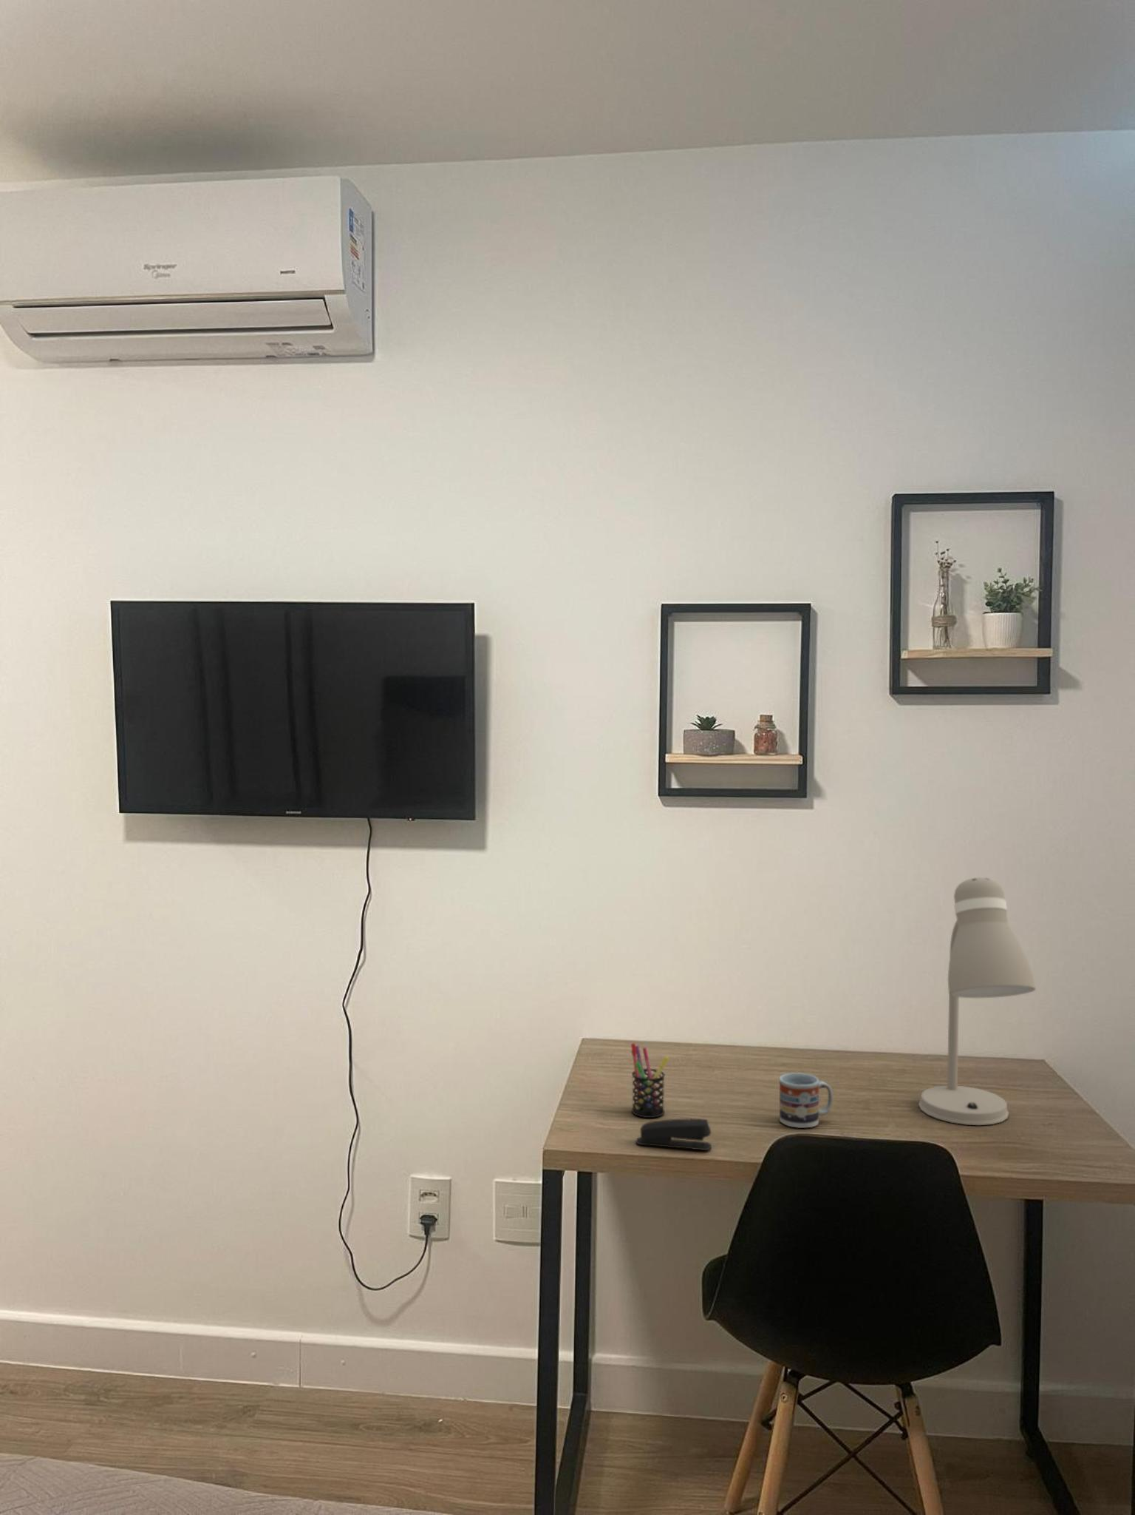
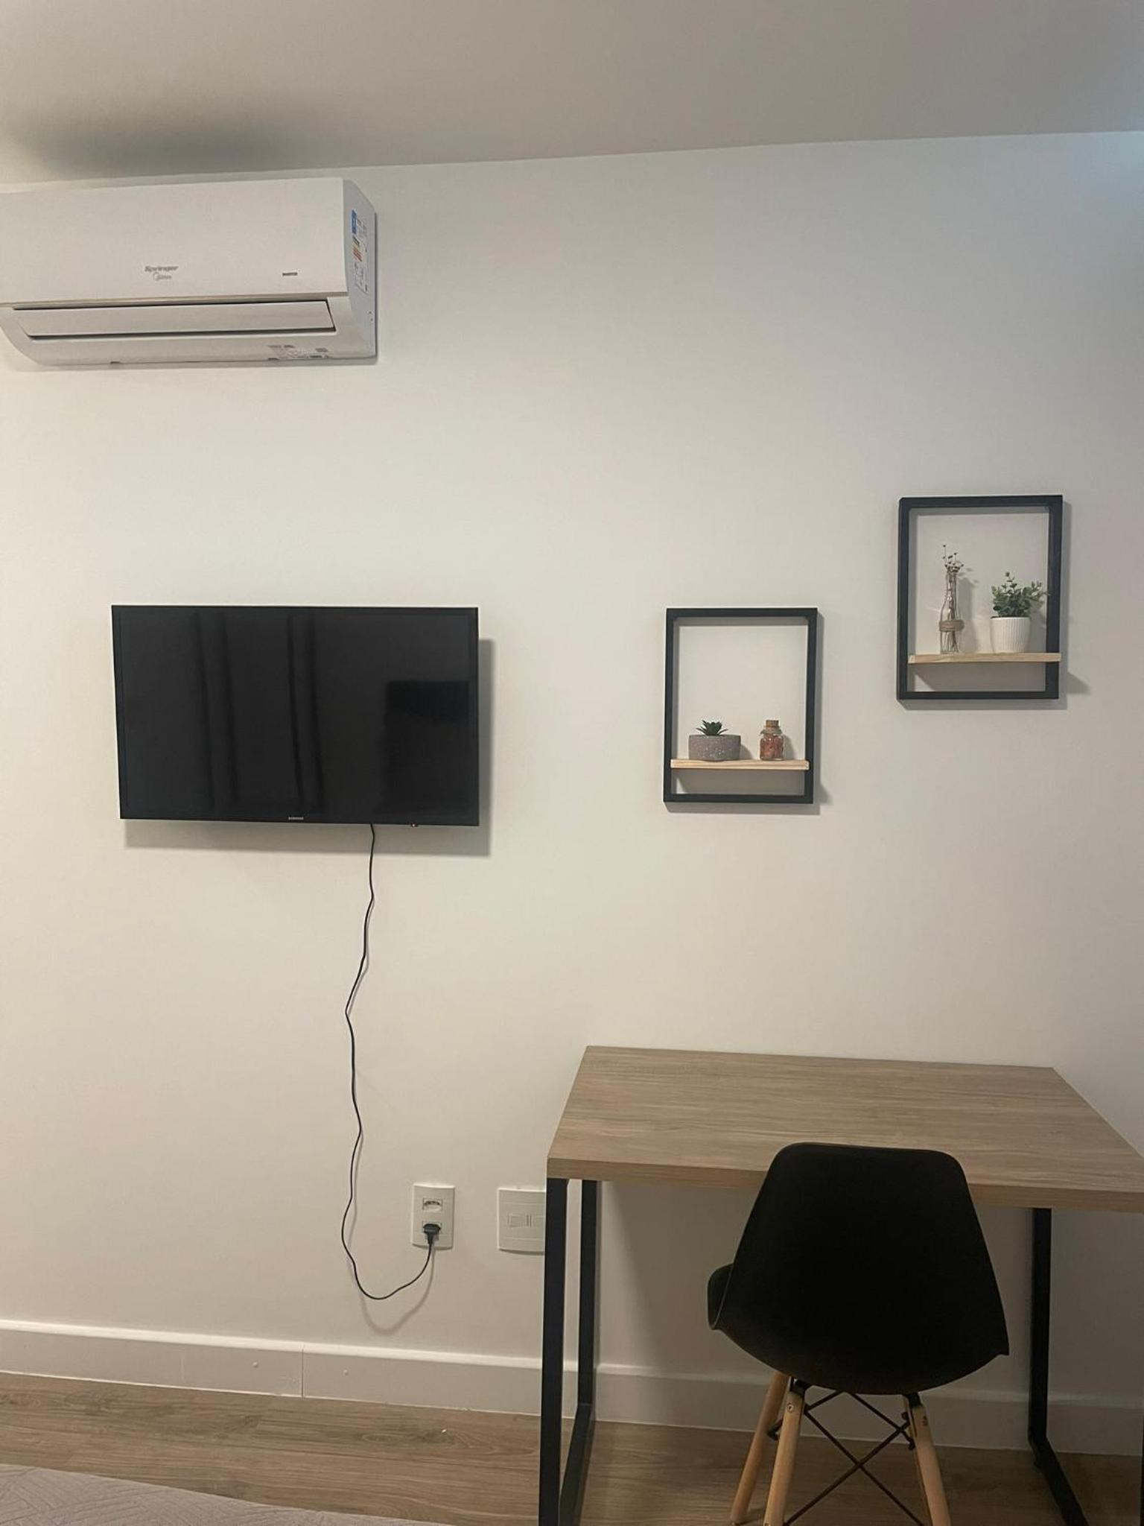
- stapler (674, 1131)
- pen holder (644, 1080)
- desk lamp (976, 997)
- cup (806, 1099)
